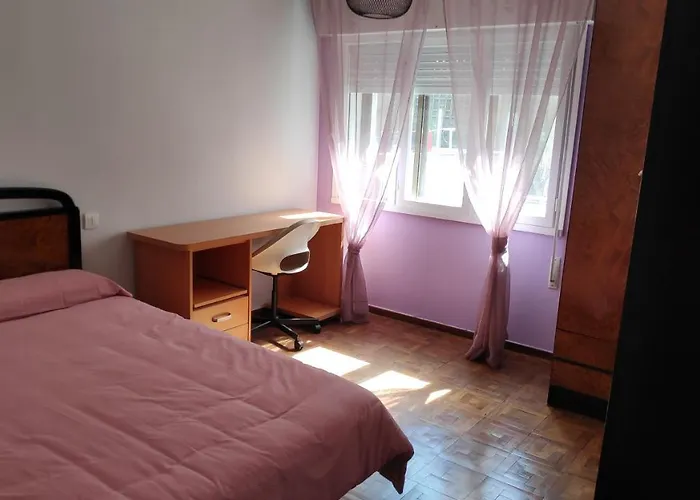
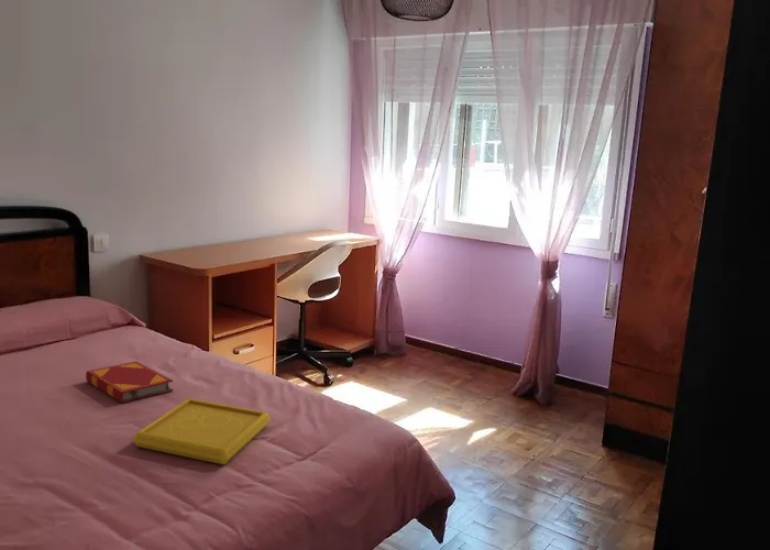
+ serving tray (205, 428)
+ hardback book (129, 381)
